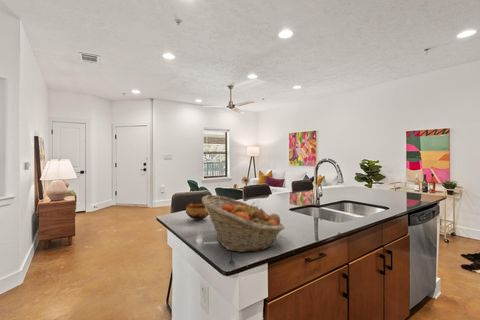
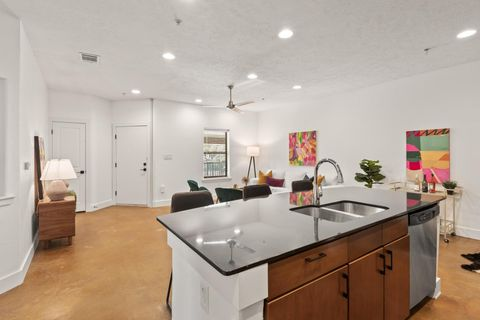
- bowl (198, 211)
- fruit basket (241, 218)
